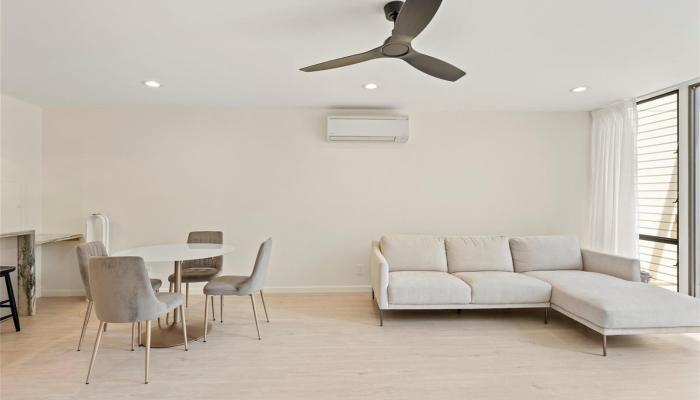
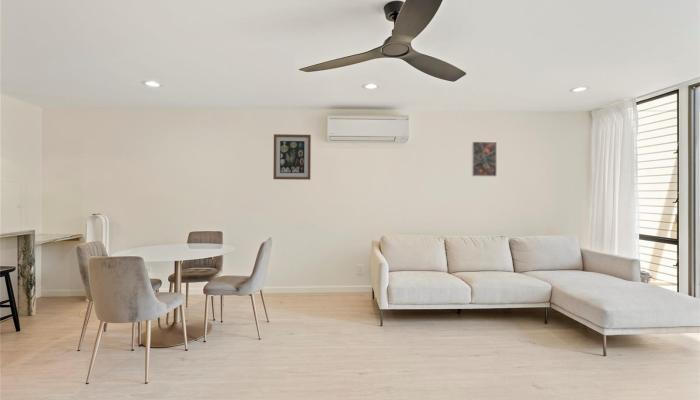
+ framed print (484, 159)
+ wall art (292, 157)
